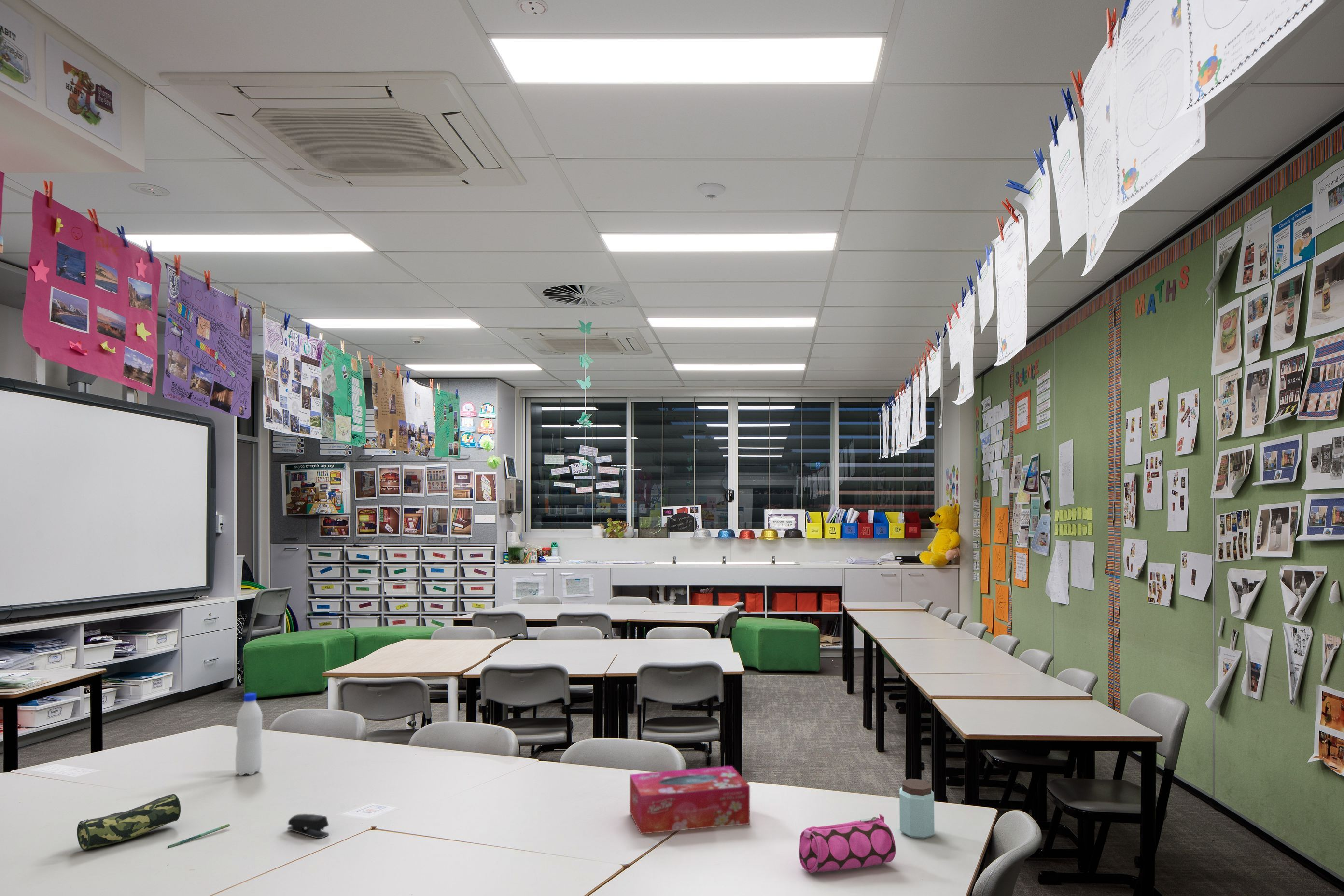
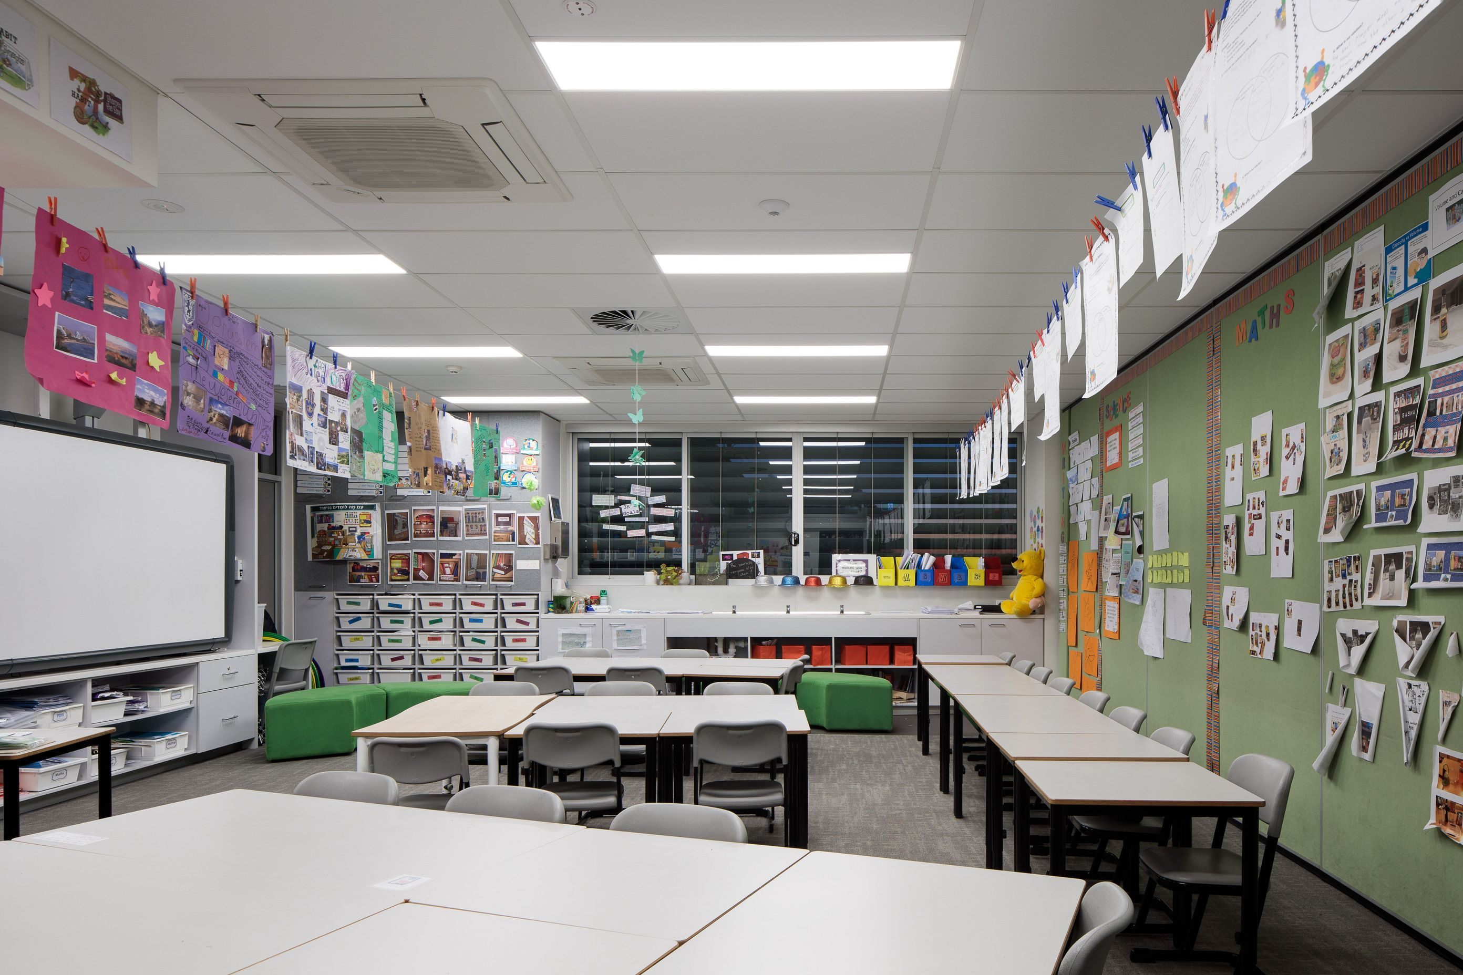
- peanut butter (917, 808)
- tissue box (688, 799)
- water bottle (249, 733)
- pen (199, 836)
- pencil case (128, 823)
- pencil case (846, 843)
- stapler (308, 823)
